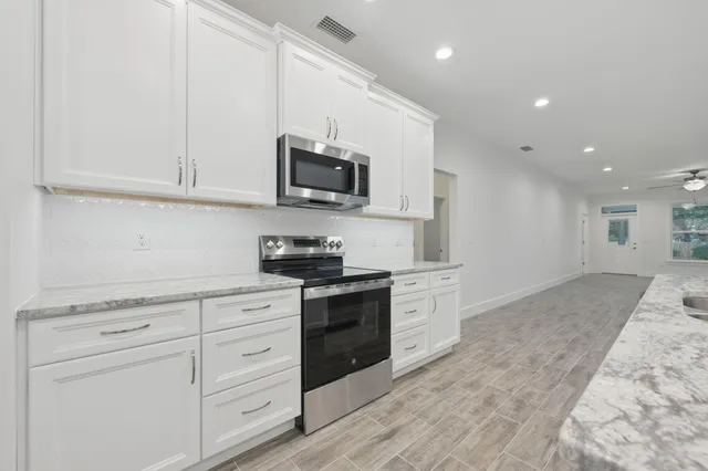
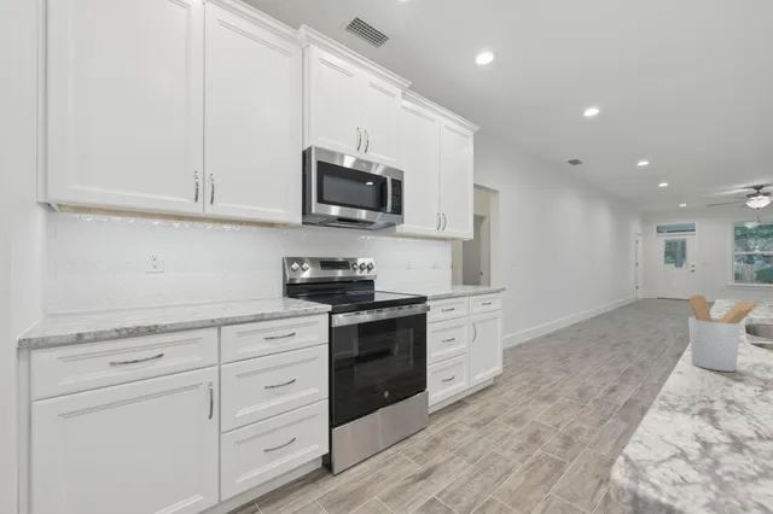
+ utensil holder (723, 332)
